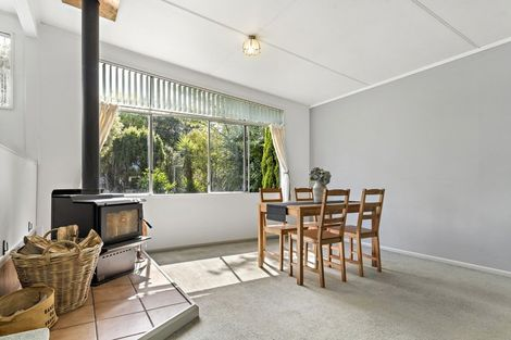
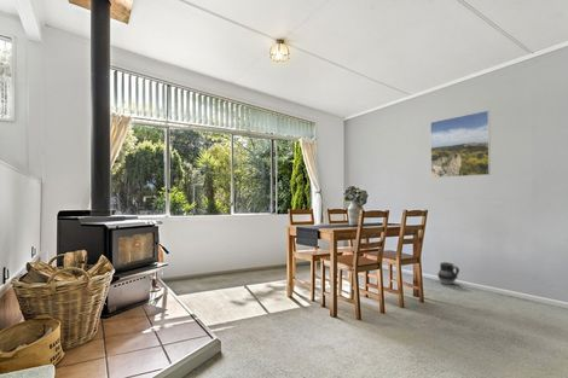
+ ceramic jug (448, 273)
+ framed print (458, 146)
